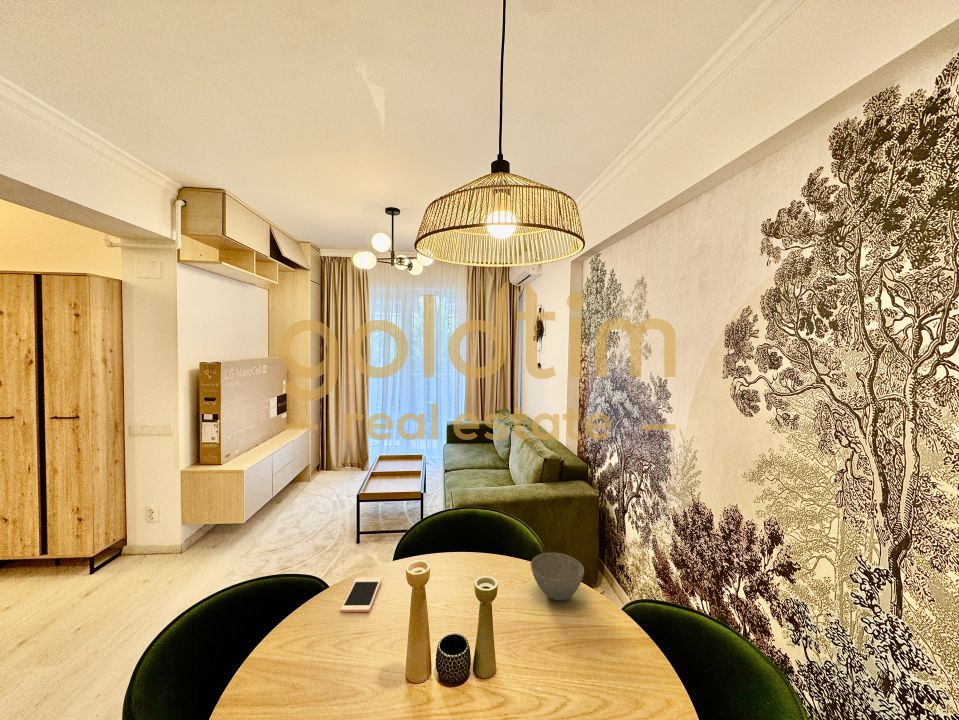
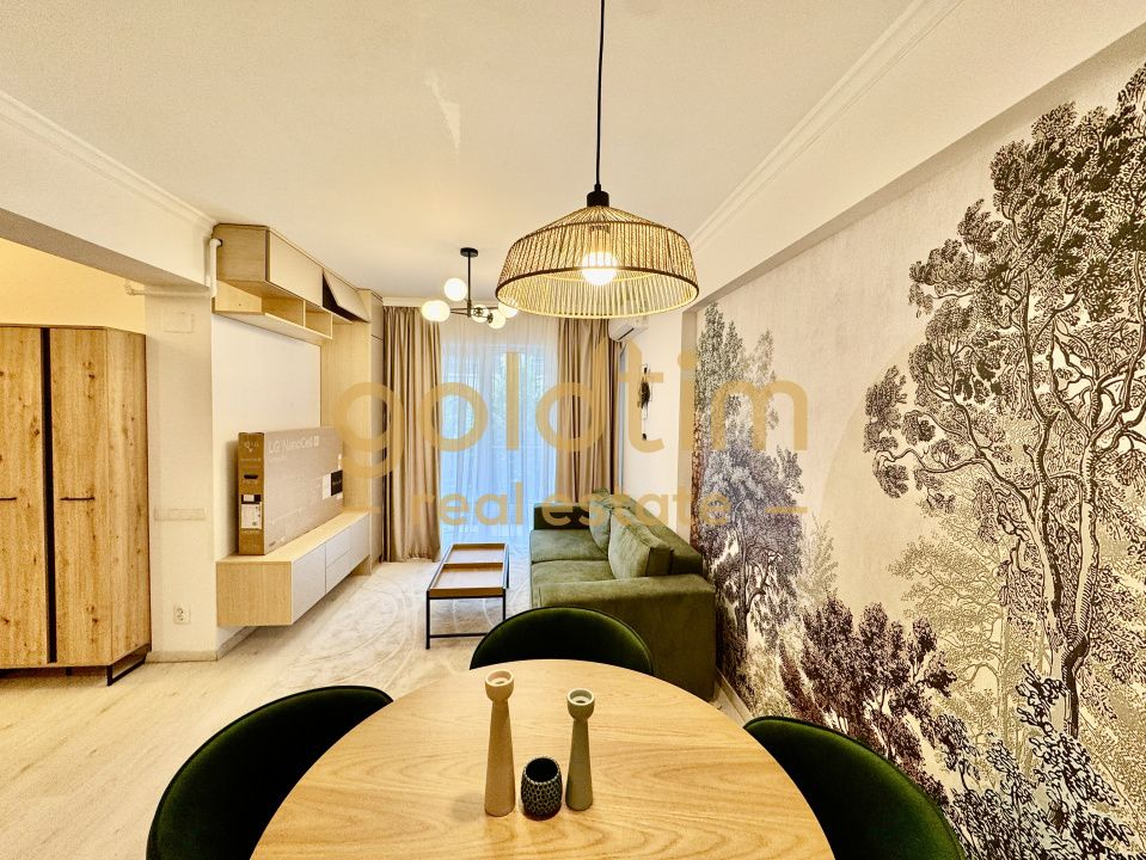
- cell phone (362, 593)
- bowl (556, 580)
